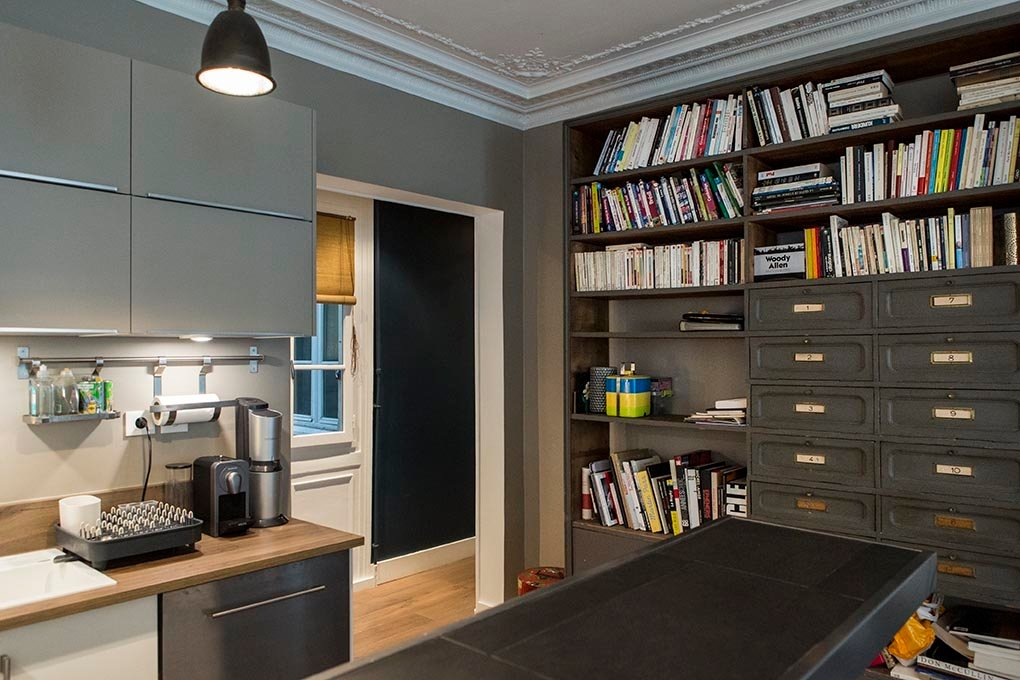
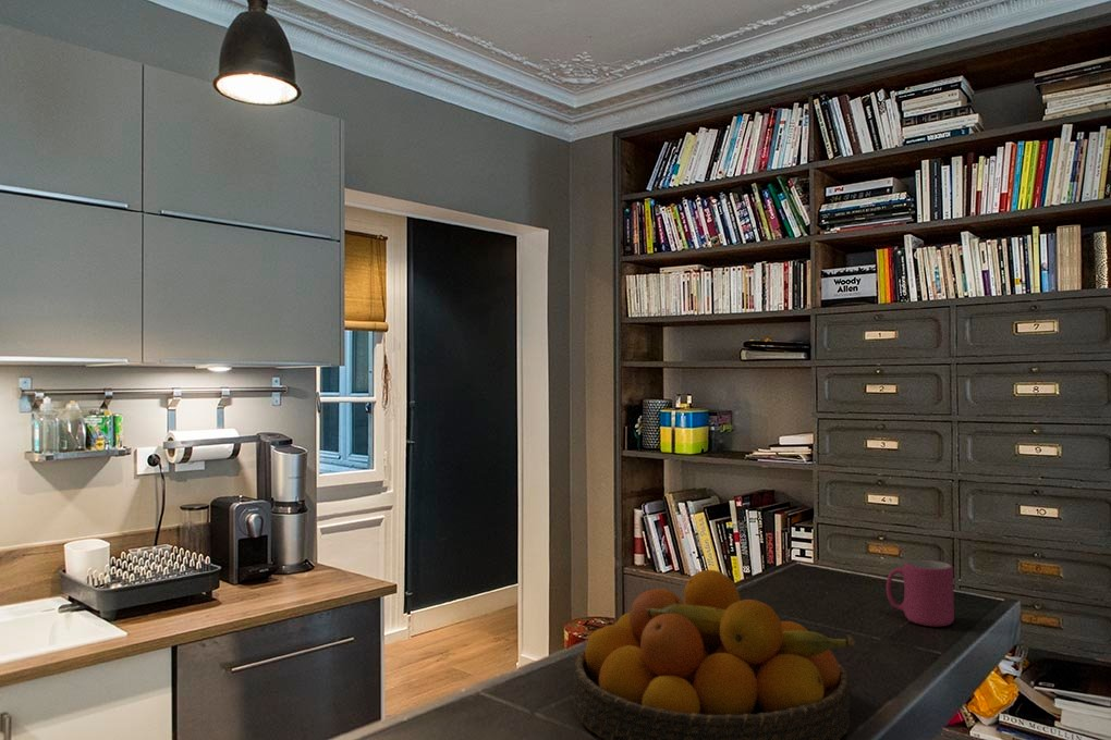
+ fruit bowl (706, 646)
+ mug (919, 592)
